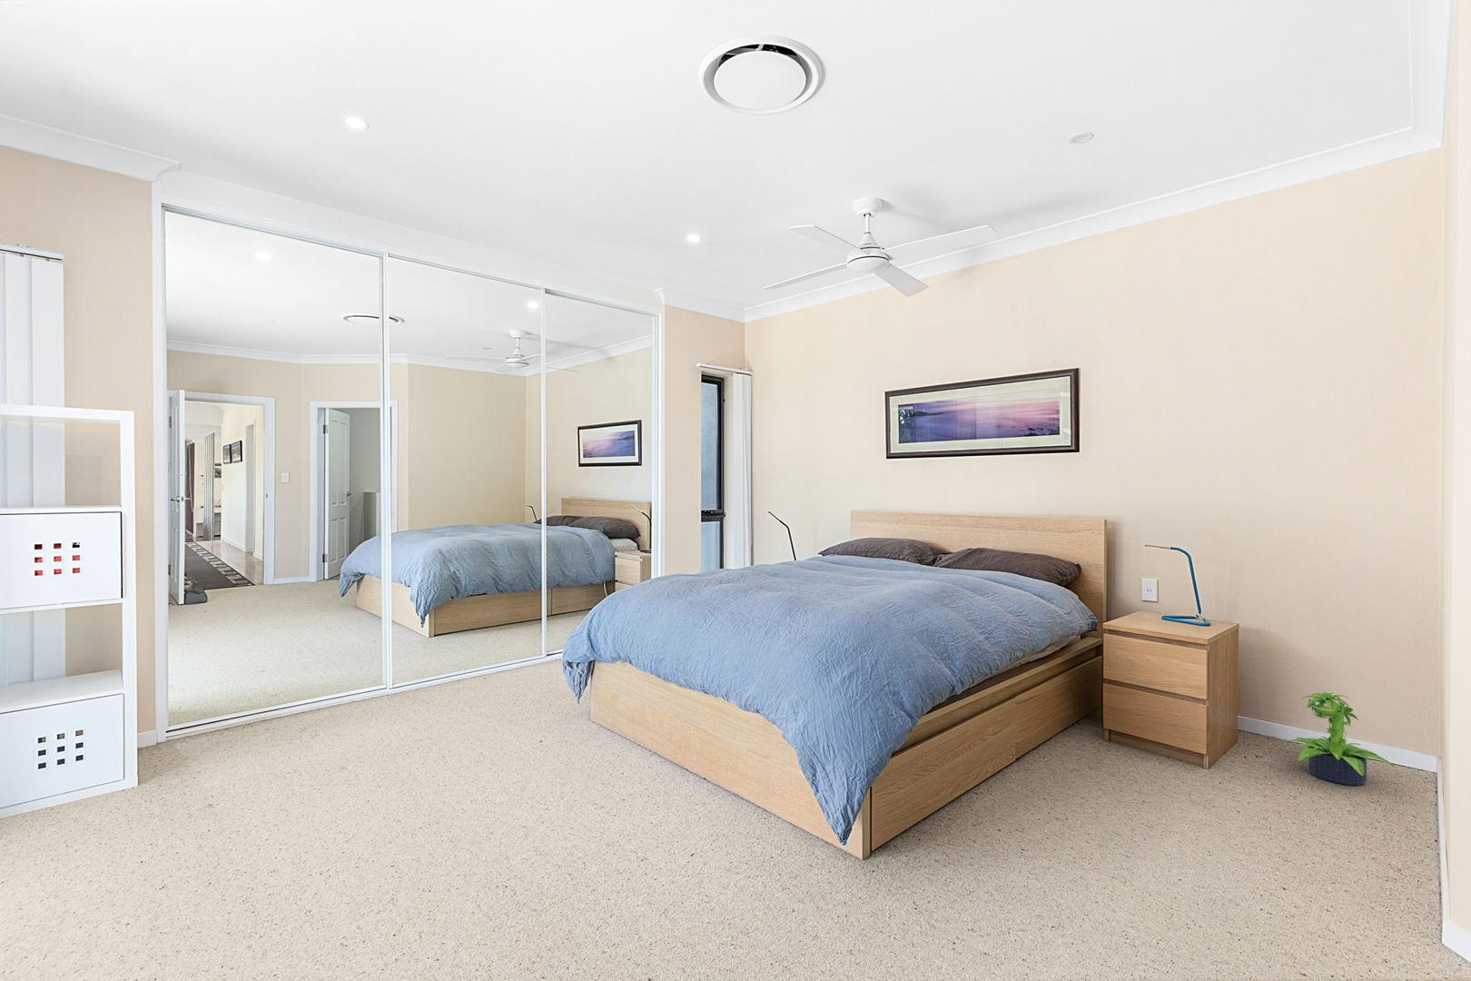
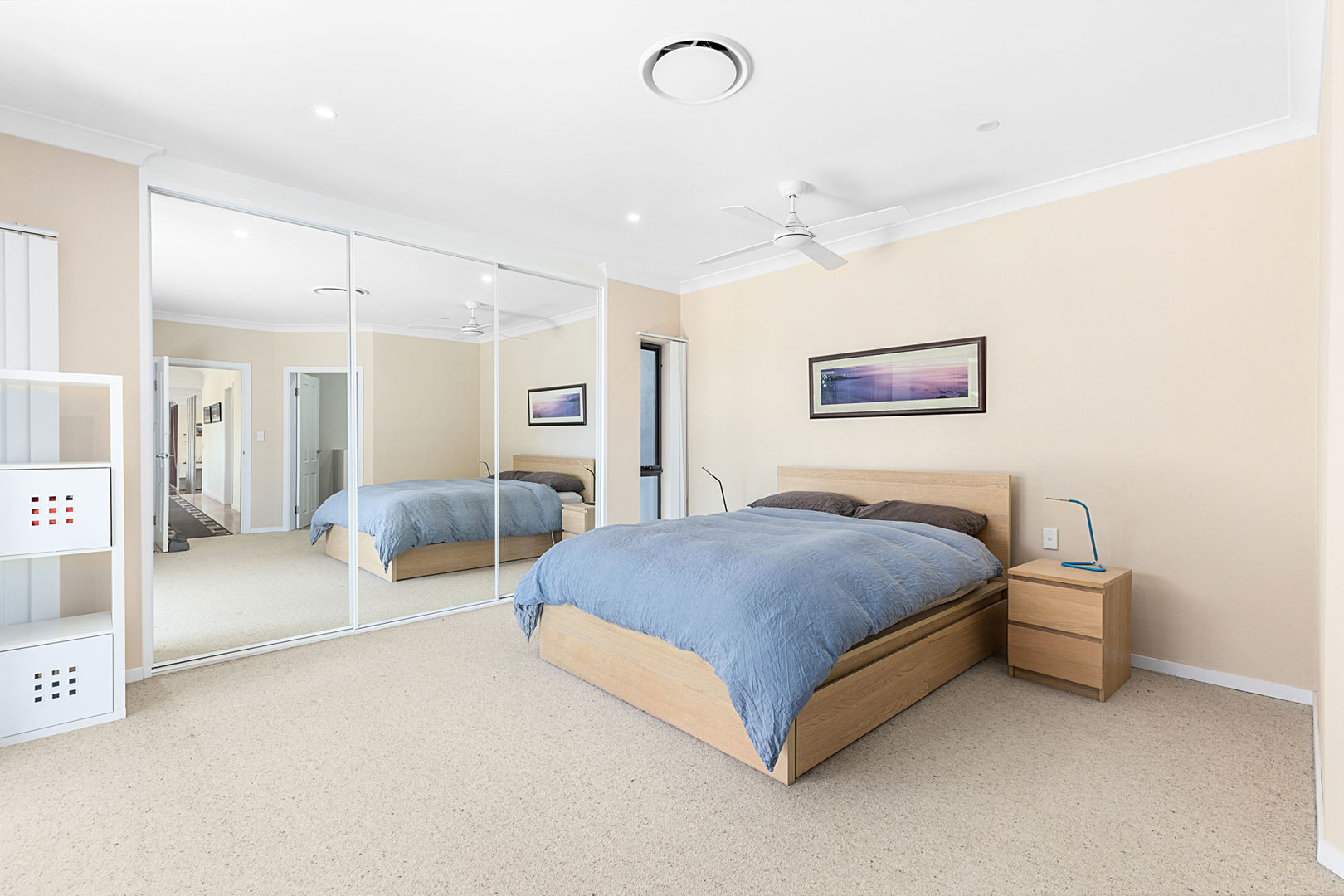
- potted plant (1335, 734)
